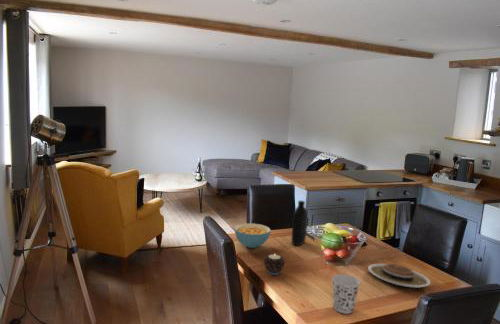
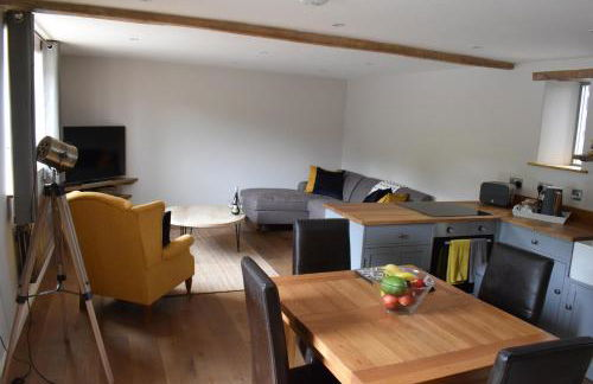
- plate (398, 273)
- cup (344, 294)
- candle (274, 262)
- cereal bowl (251, 237)
- bottle (300, 222)
